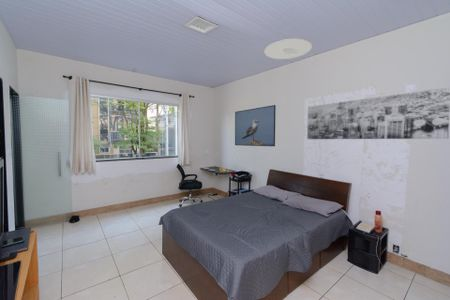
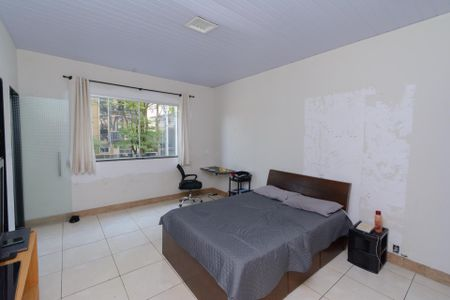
- wall art (362, 119)
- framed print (253, 127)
- ceiling light (287, 47)
